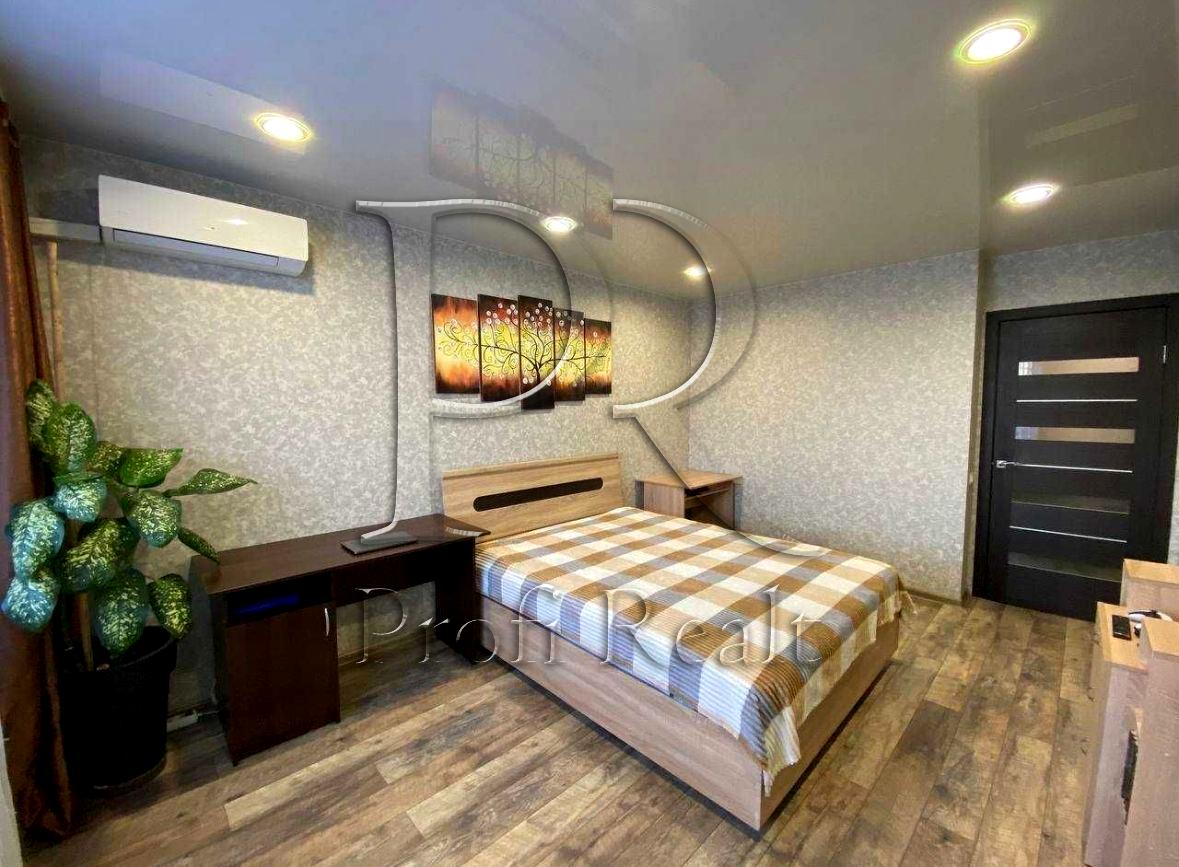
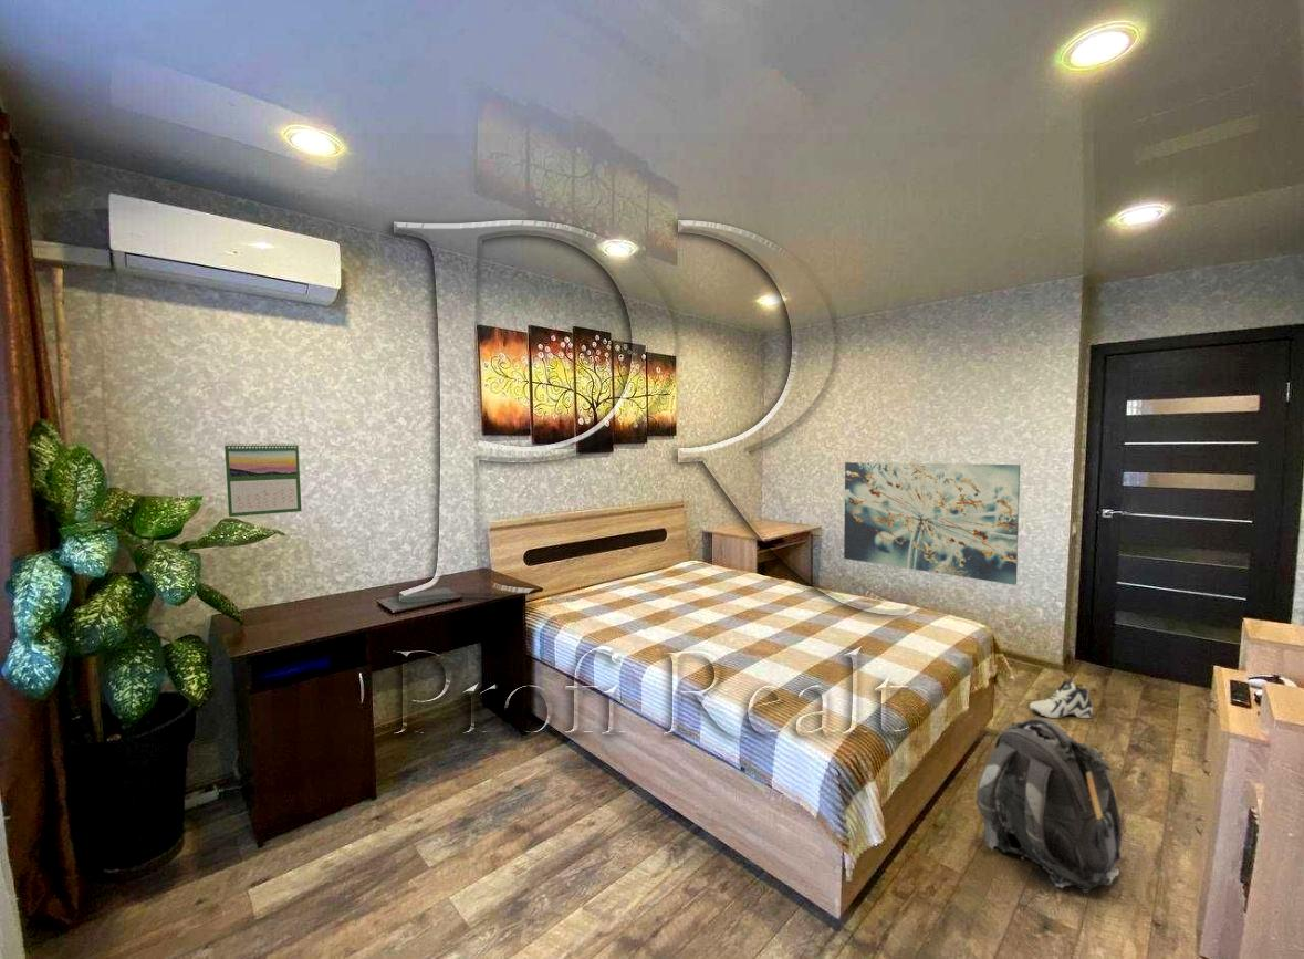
+ calendar (264, 478)
+ wall art (921, 517)
+ backpack (1044, 786)
+ sneaker (1061, 696)
